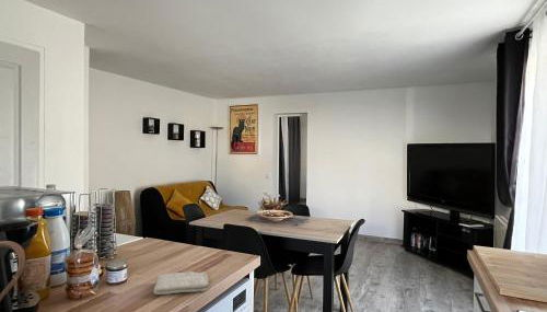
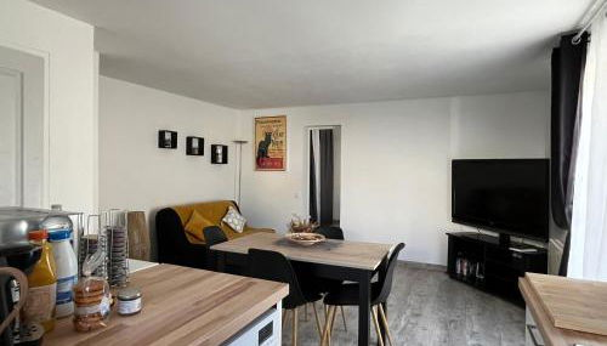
- washcloth (182, 281)
